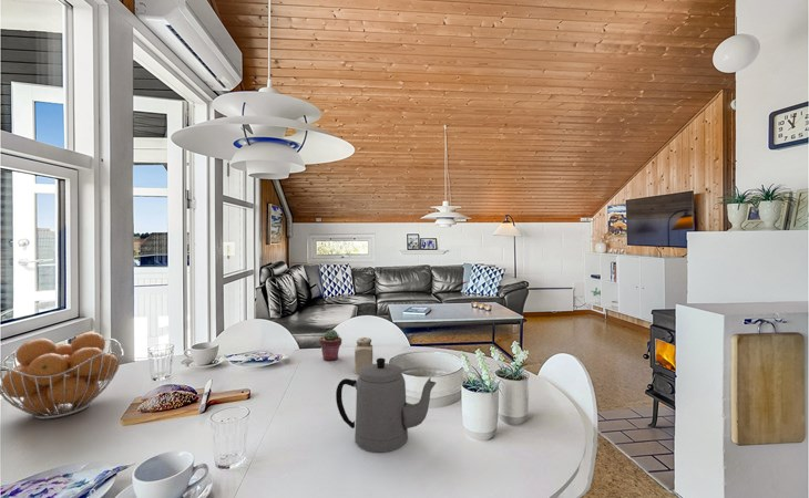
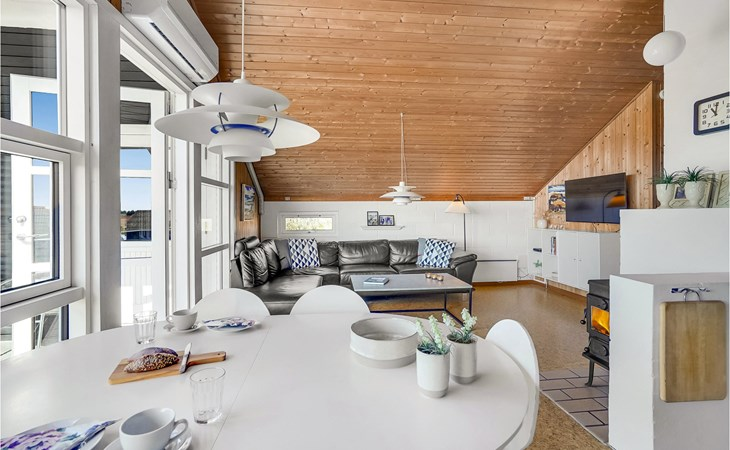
- salt shaker (363, 354)
- potted succulent (330, 344)
- fruit basket (62, 373)
- teapot (385, 398)
